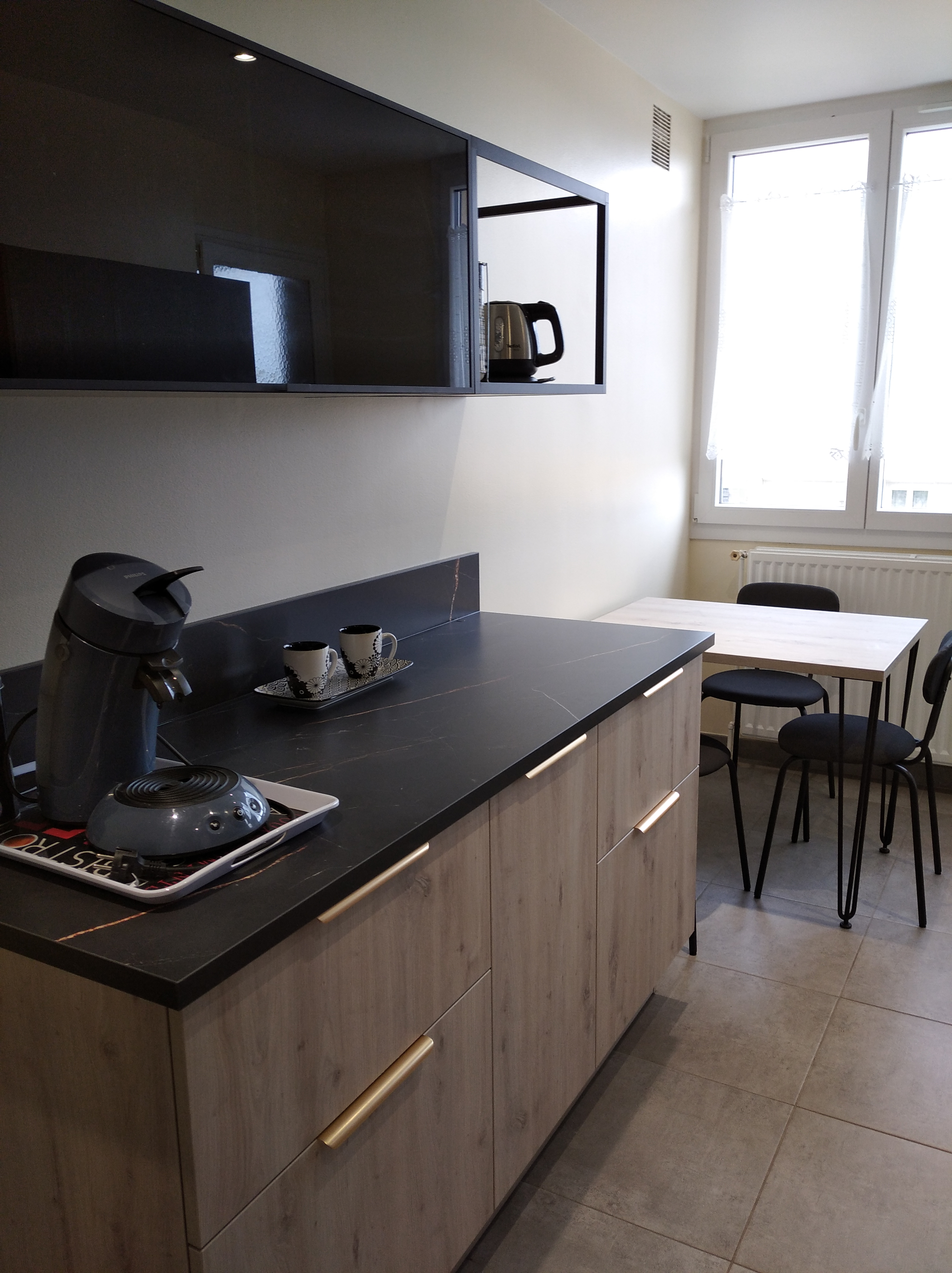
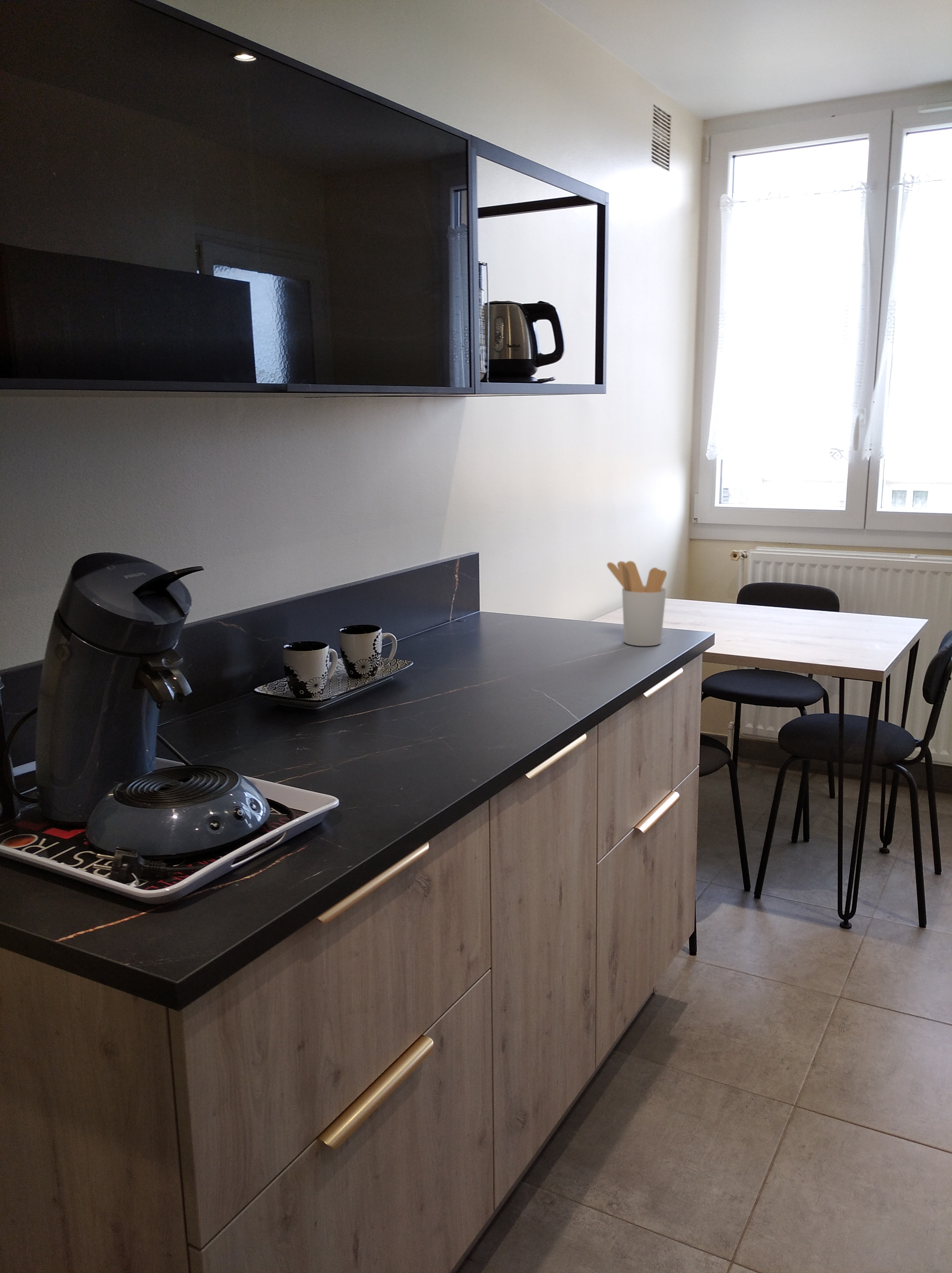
+ utensil holder (636, 601)
